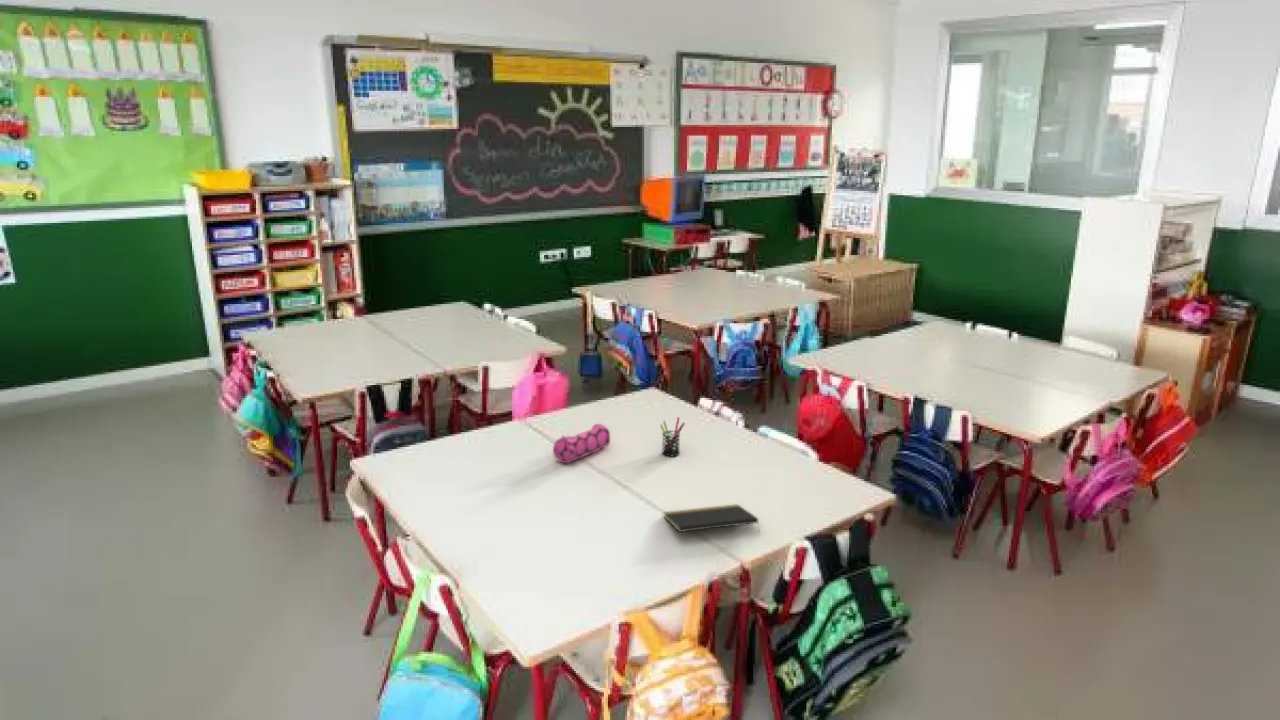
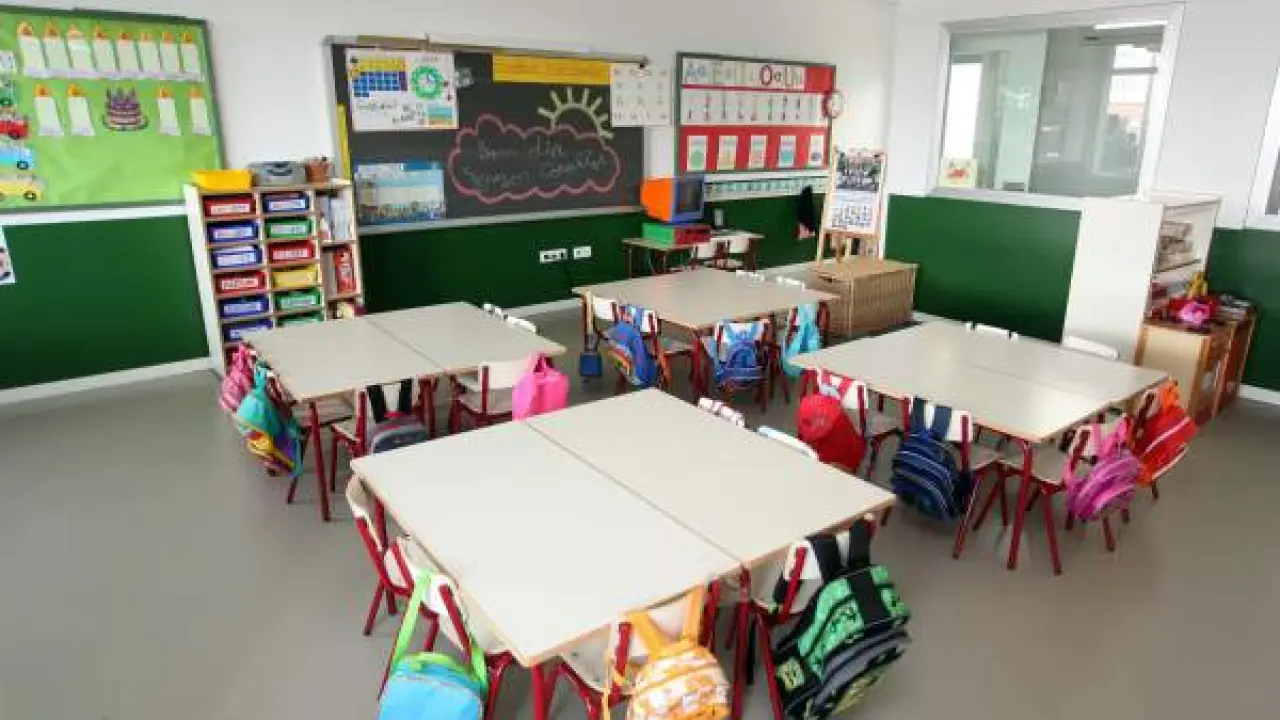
- pen holder (670, 435)
- notepad (709, 517)
- pencil case (583, 441)
